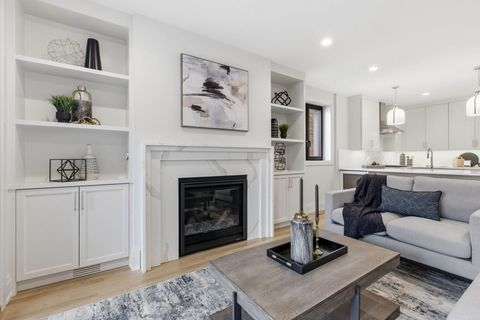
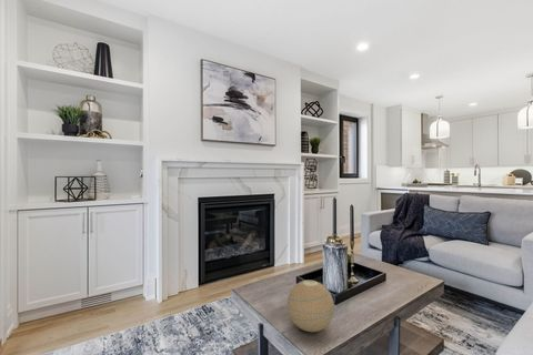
+ decorative orb (310, 305)
